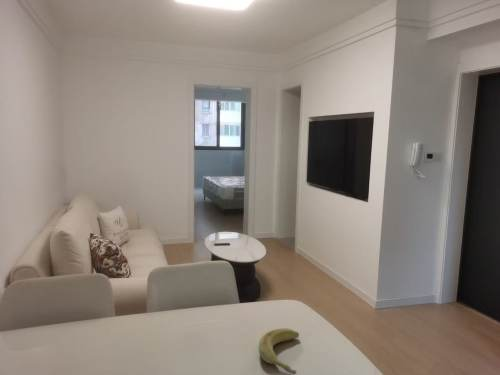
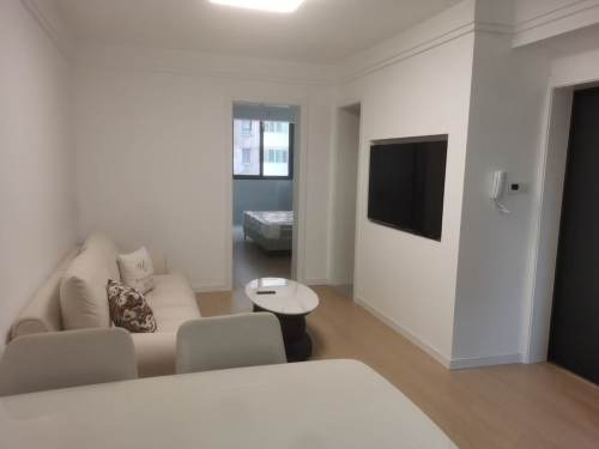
- banana (283, 341)
